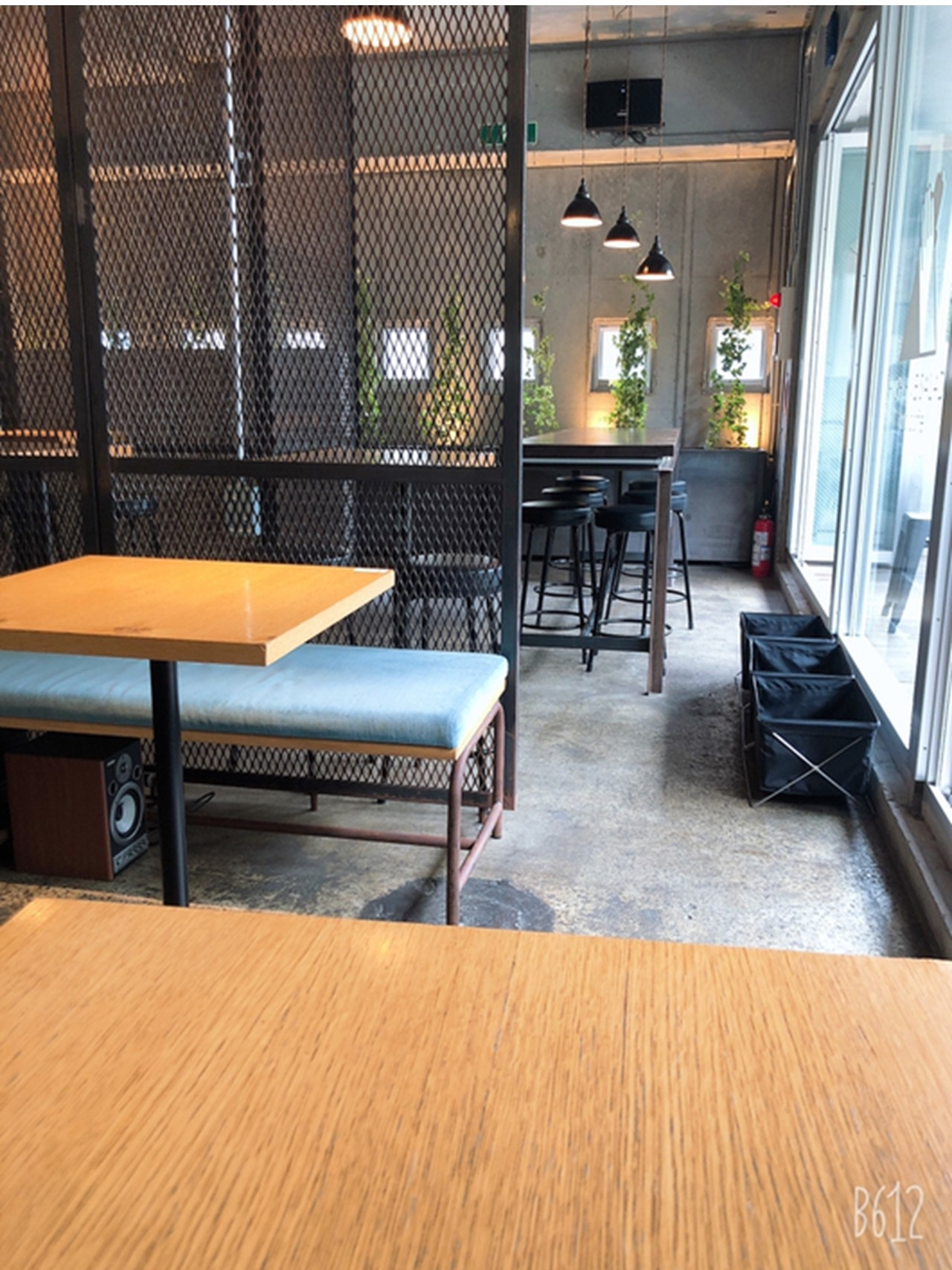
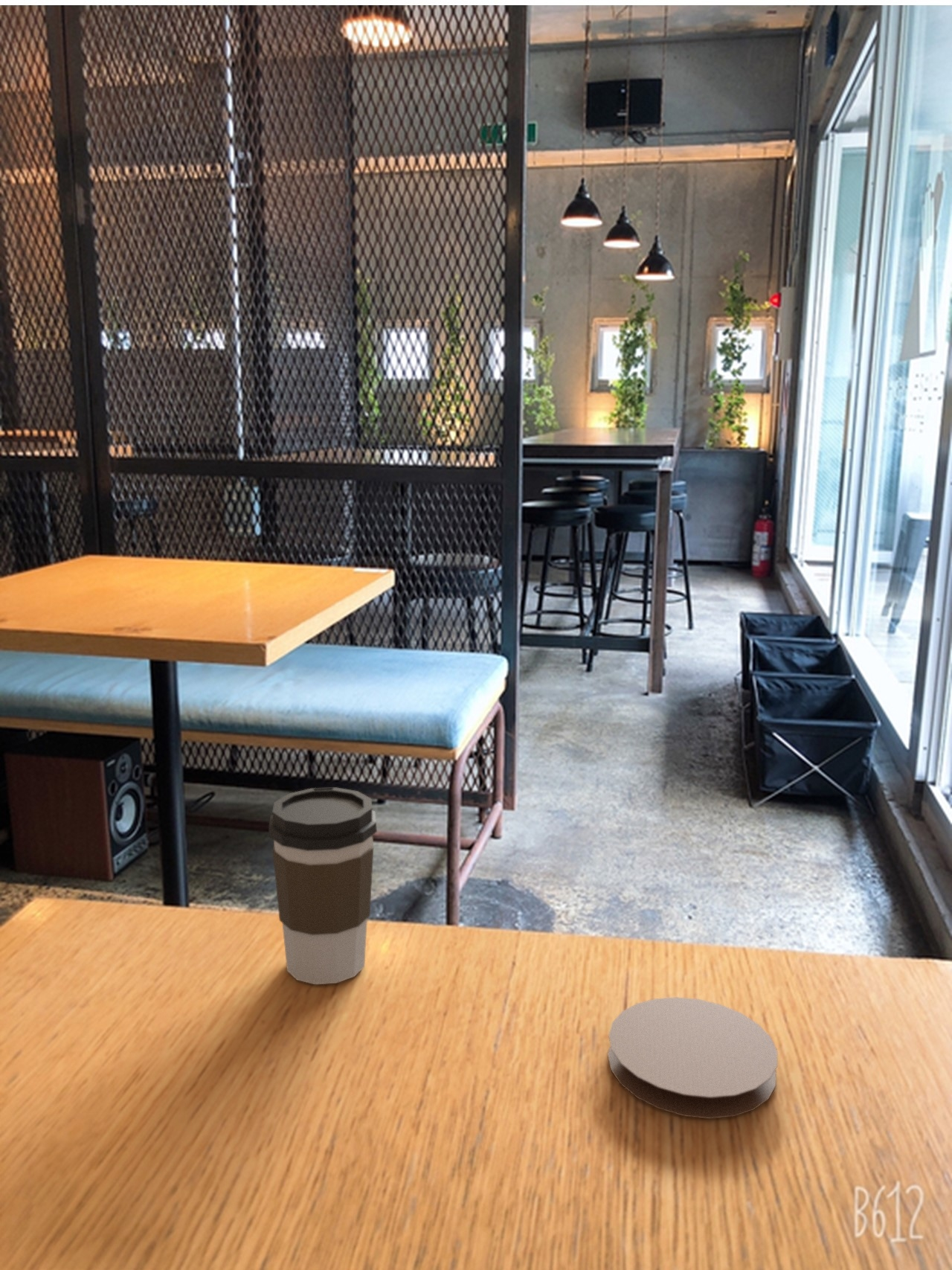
+ coaster (691, 1053)
+ coffee cup (324, 885)
